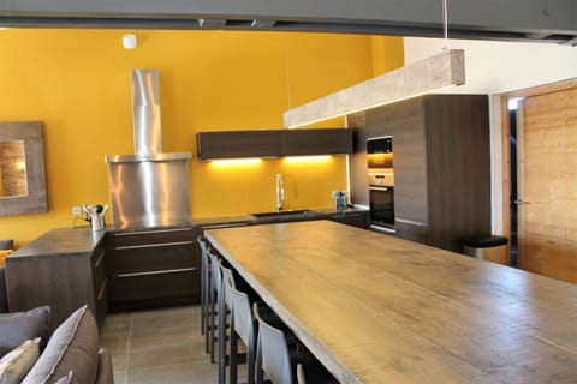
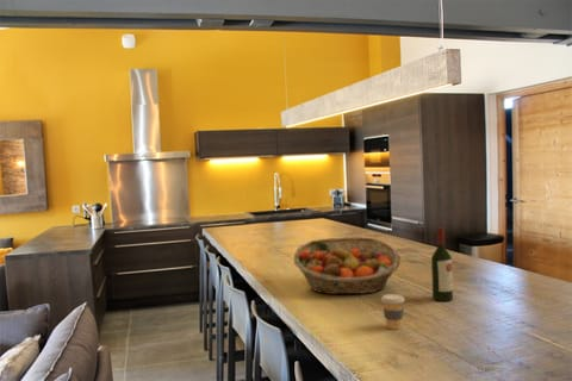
+ coffee cup (393, 311)
+ wine bottle (441, 263)
+ fruit basket (346, 264)
